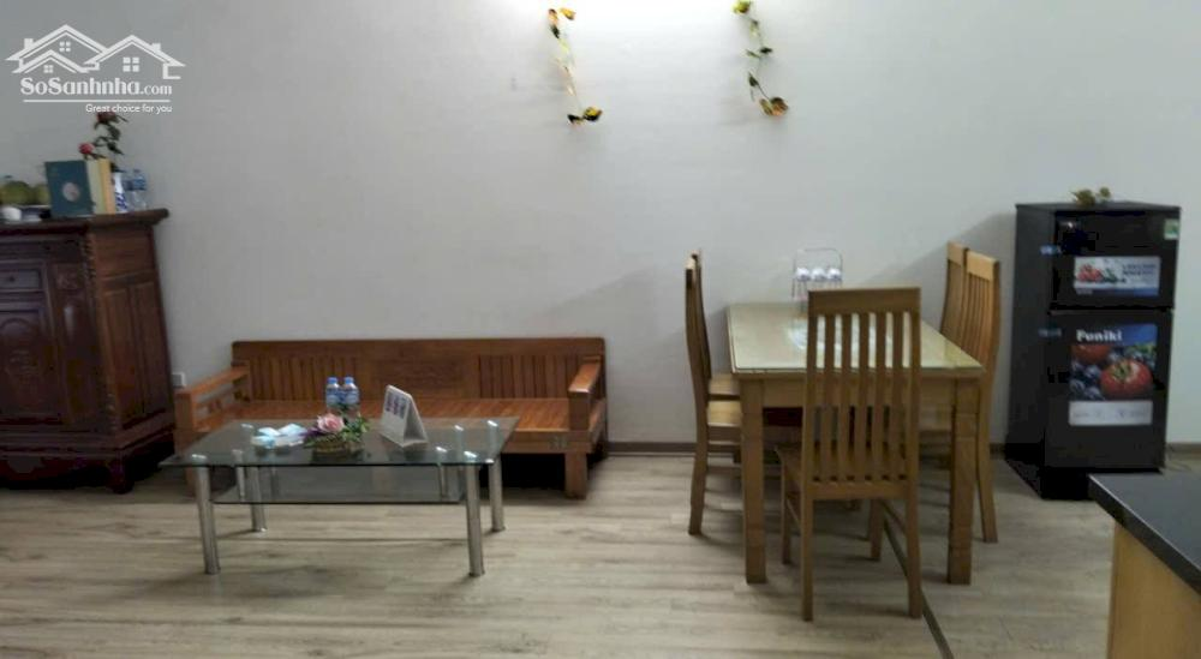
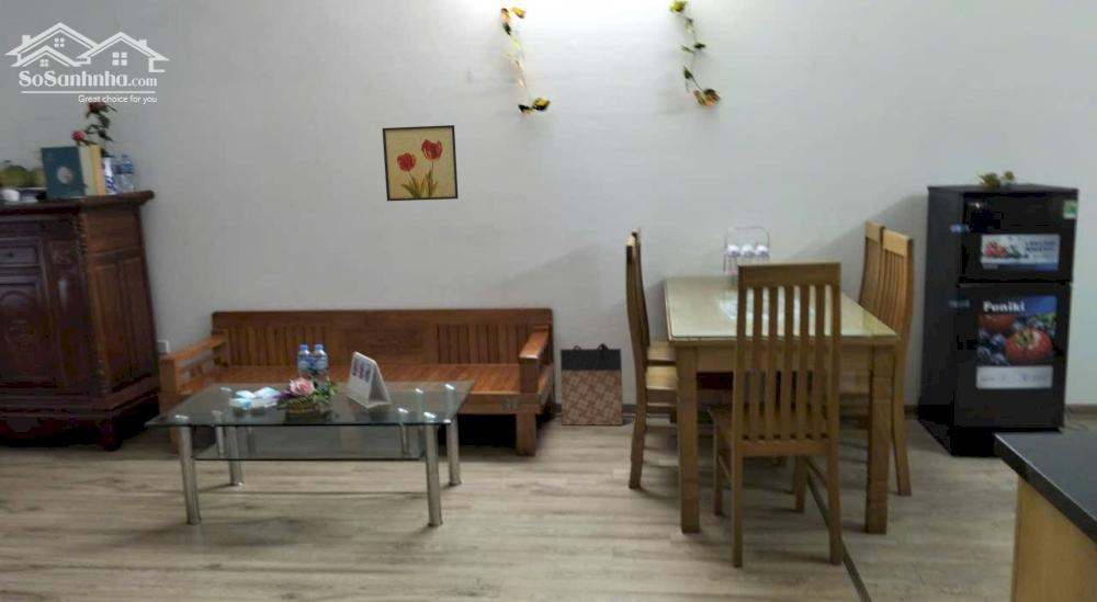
+ bag (591, 382)
+ wall art (420, 163)
